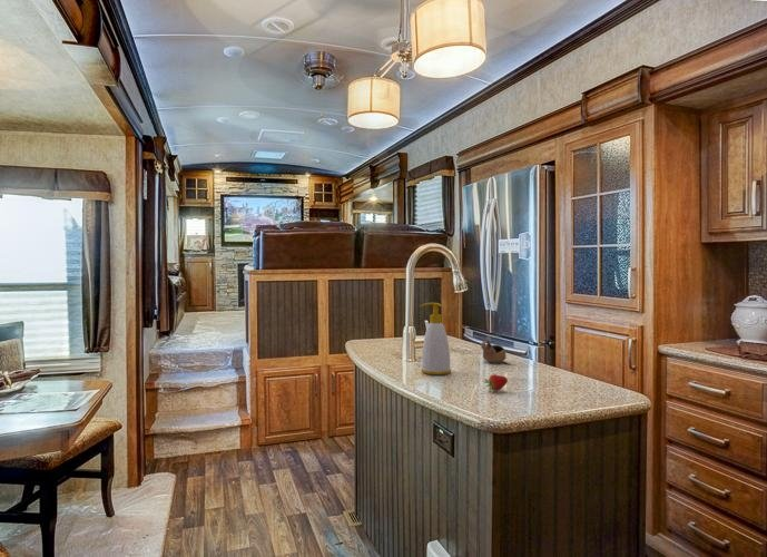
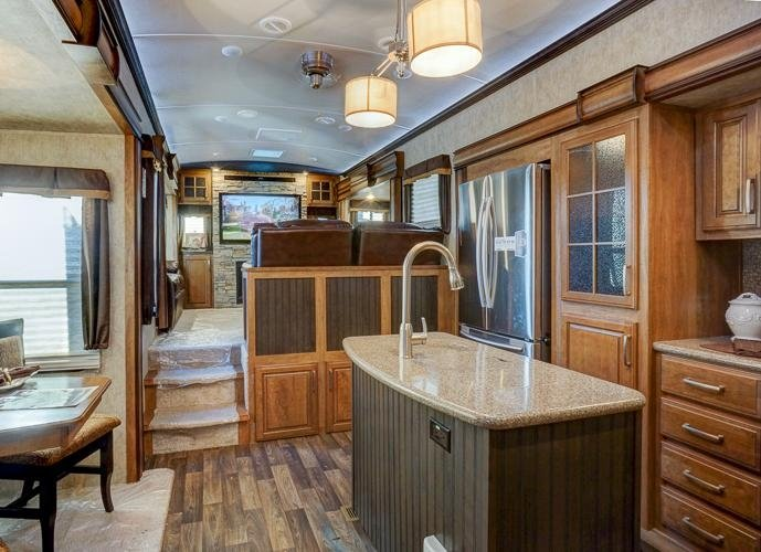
- cup (491, 350)
- fruit (496, 382)
- soap bottle (435, 338)
